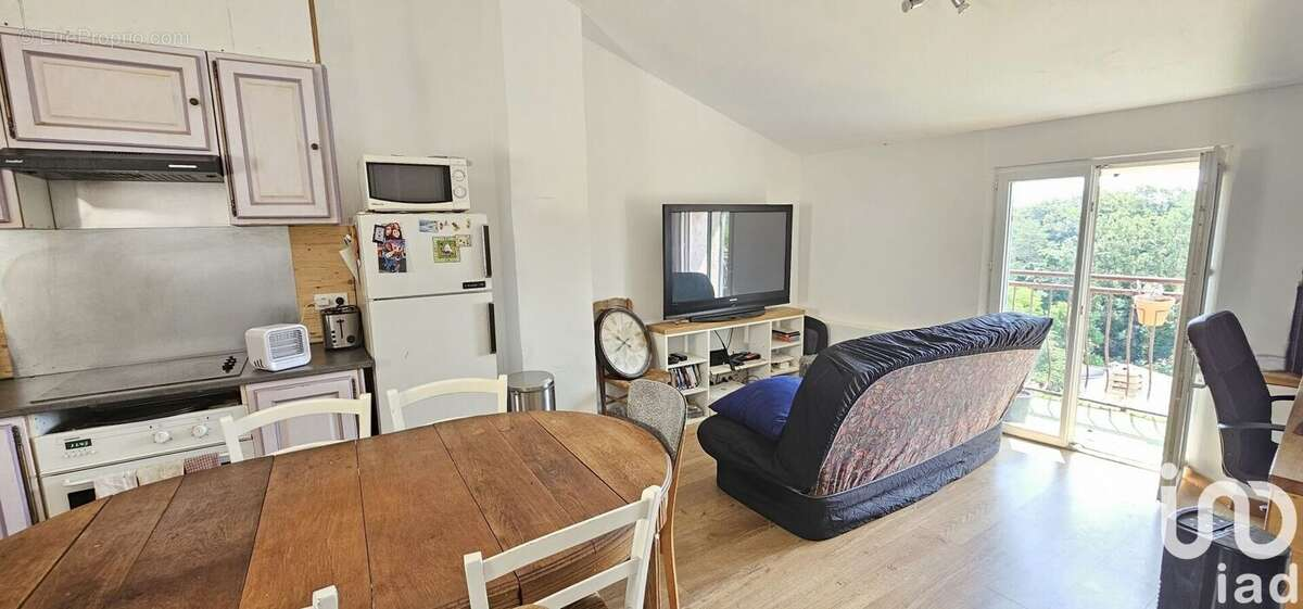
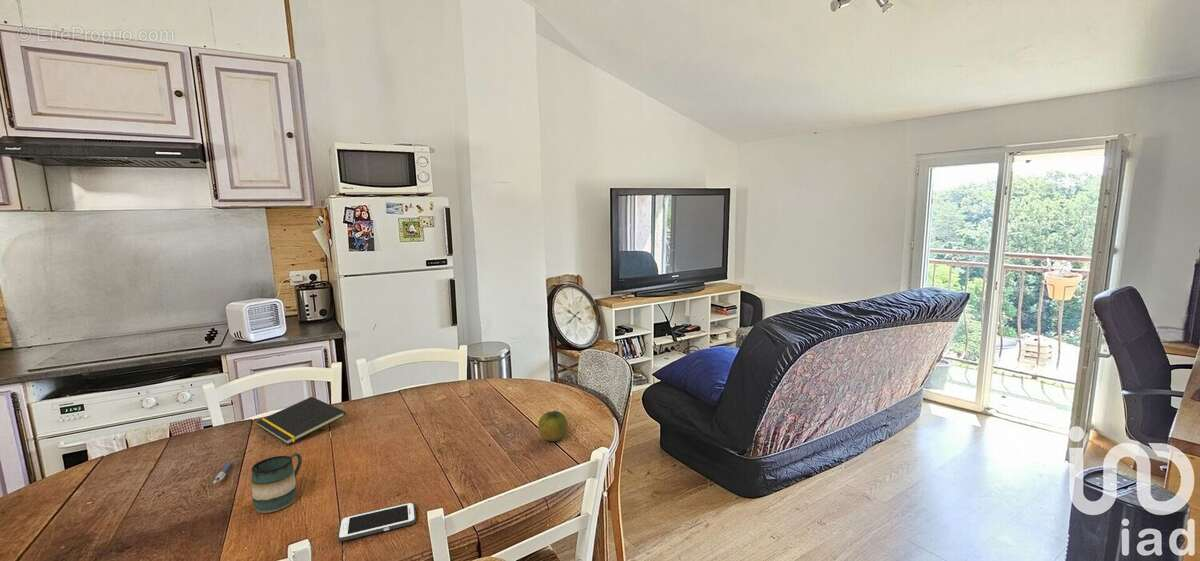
+ mug (280, 479)
+ fruit (553, 426)
+ cell phone (378, 521)
+ notepad (300, 418)
+ pen (224, 471)
